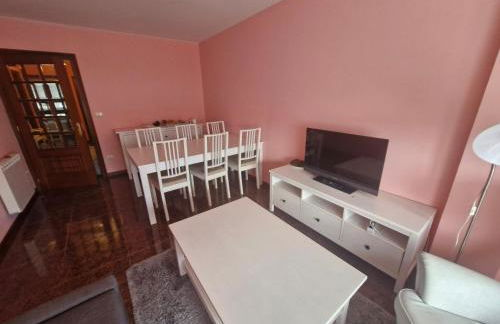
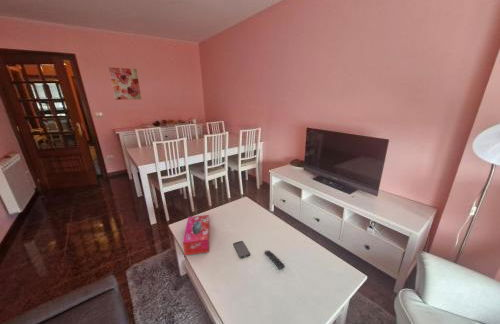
+ tissue box (197, 233)
+ smartphone (241, 249)
+ remote control (273, 258)
+ wall art (125, 84)
